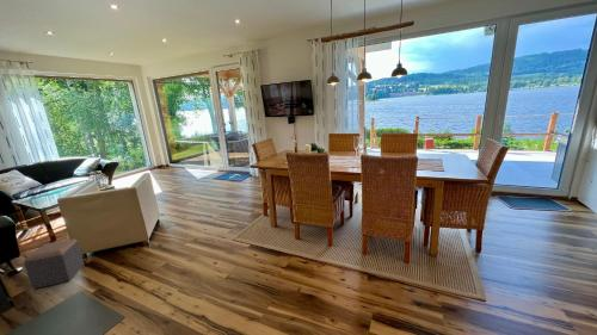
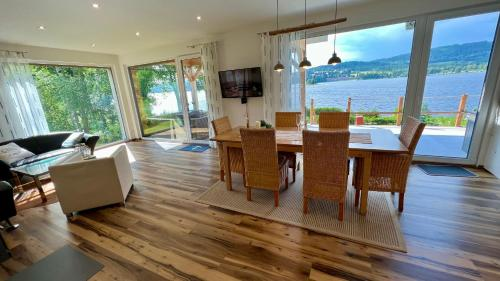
- footstool (55, 261)
